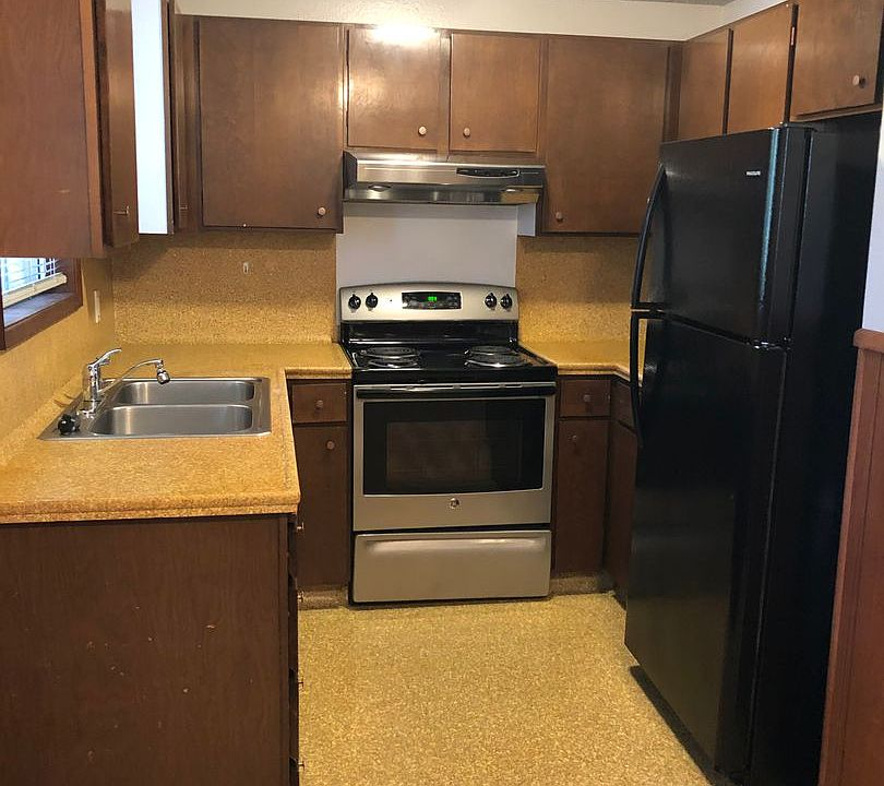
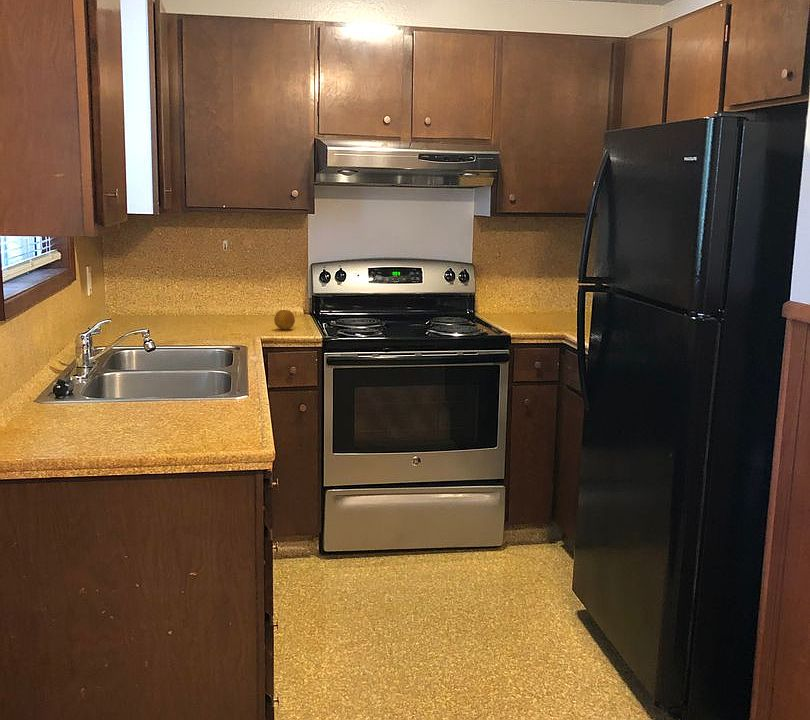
+ fruit (284, 319)
